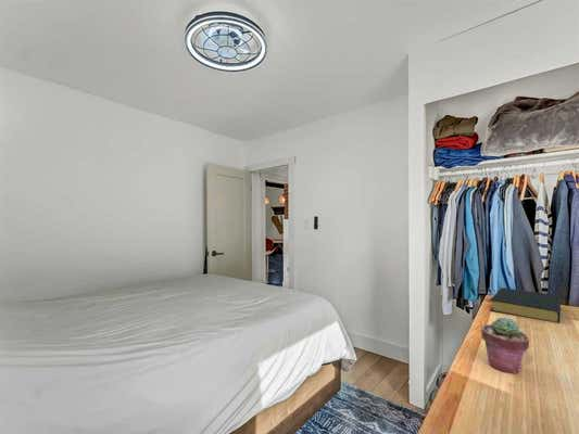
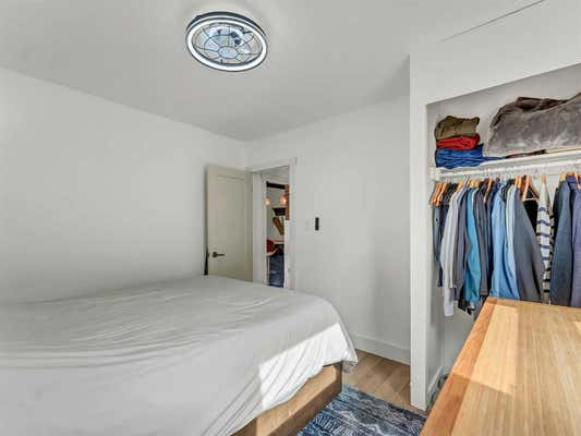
- hardback book (526, 303)
- potted succulent (504, 342)
